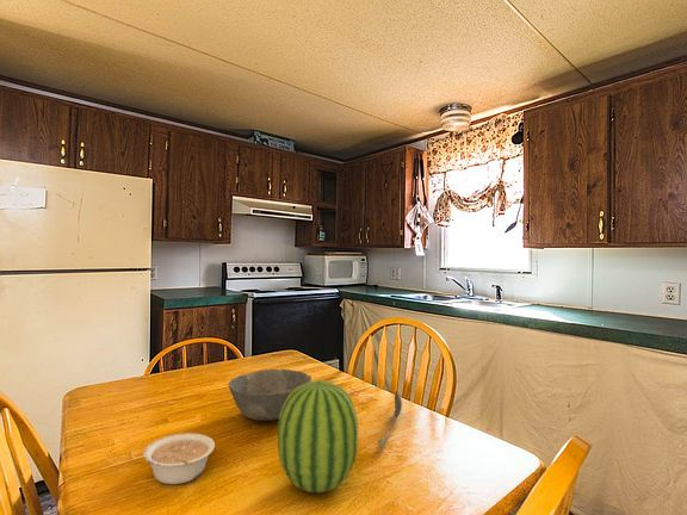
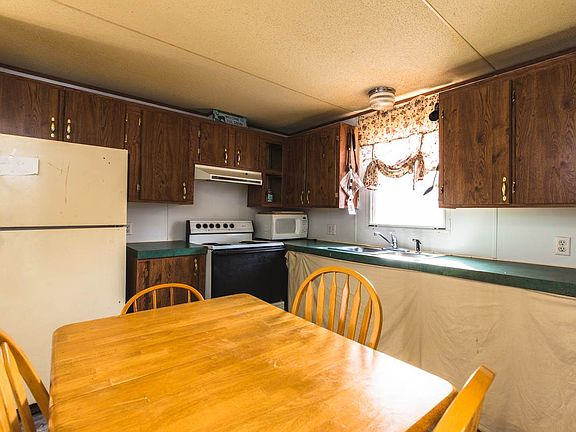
- fruit (317, 430)
- legume (181, 458)
- soupspoon (394, 415)
- bowl (270, 397)
